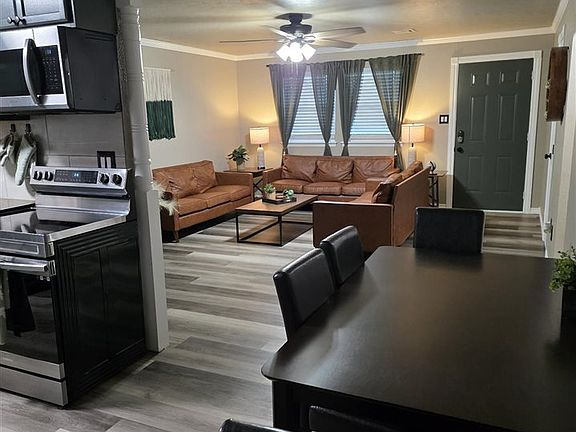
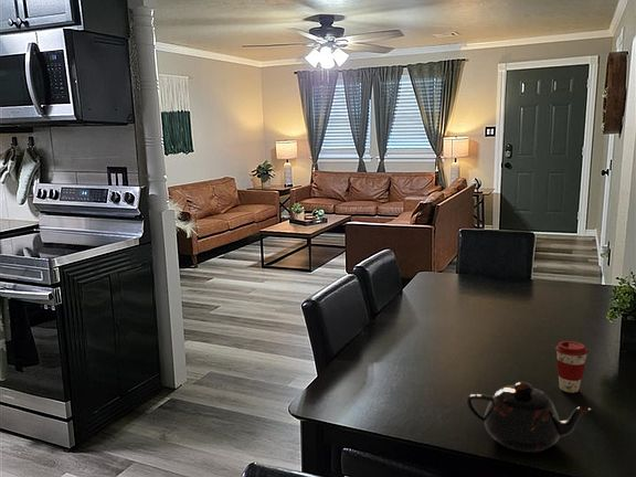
+ coffee cup (570, 367)
+ teapot (526, 412)
